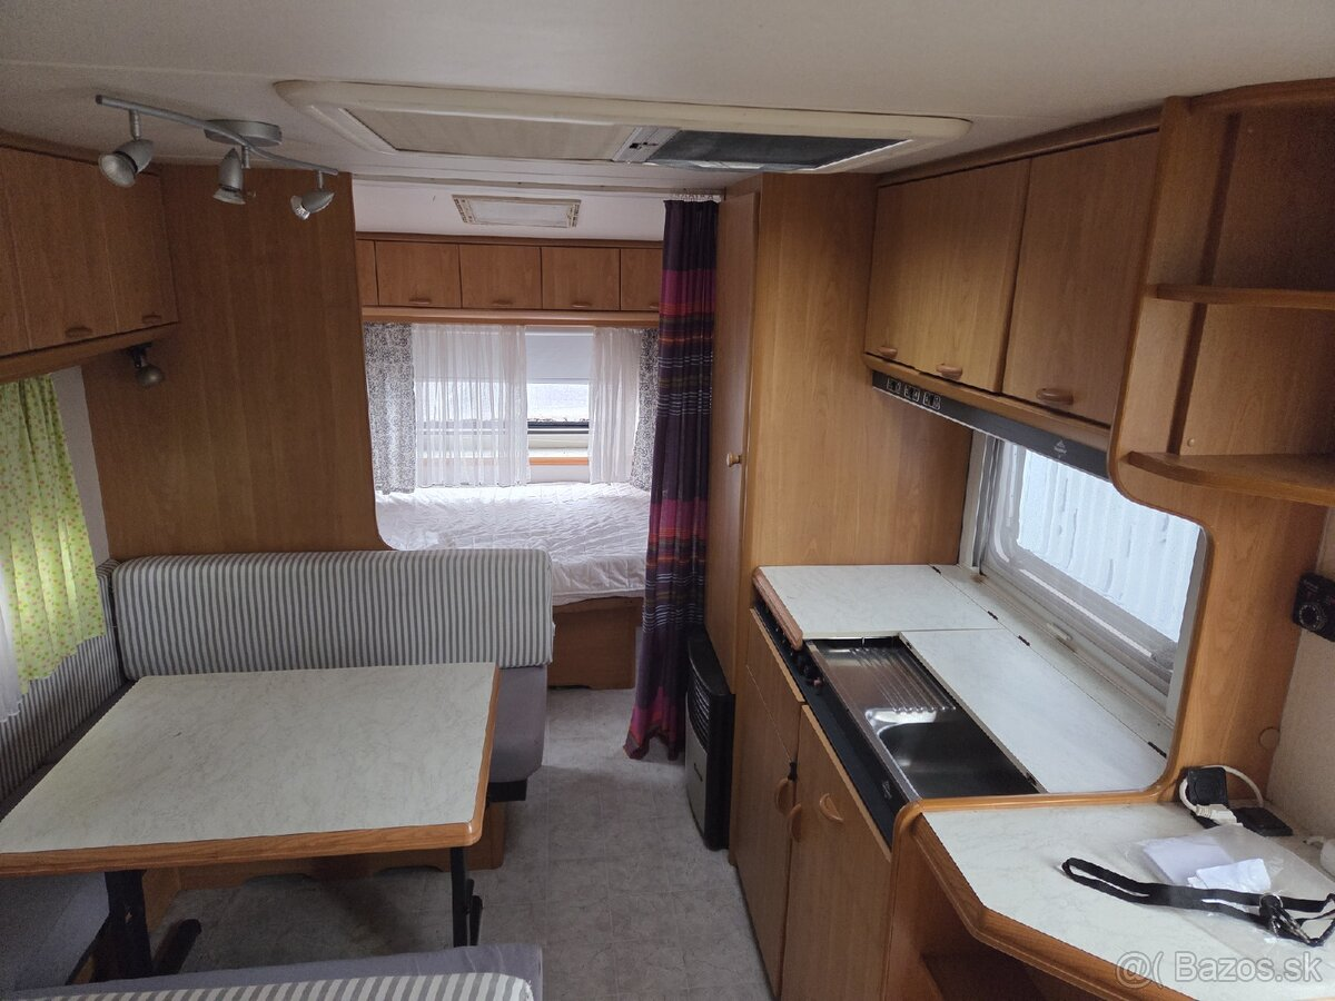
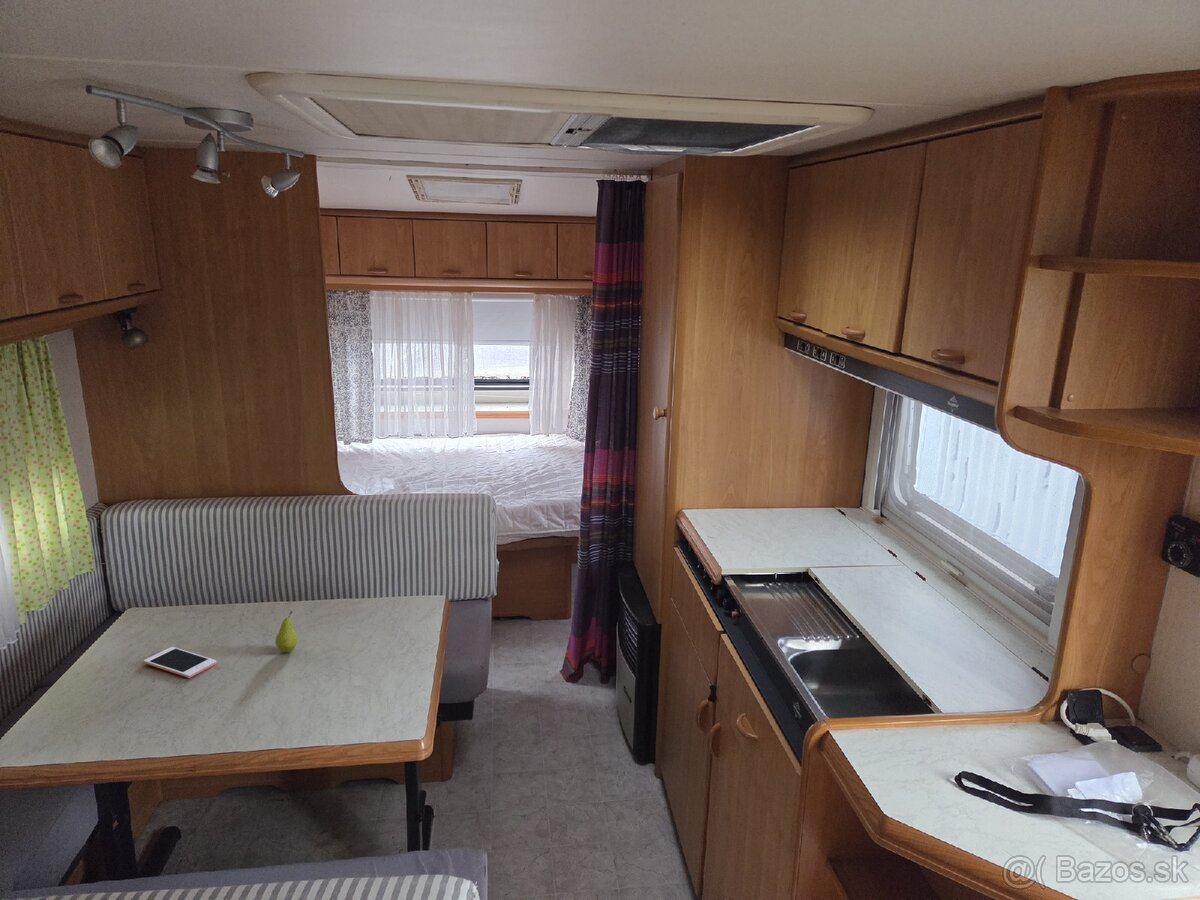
+ fruit (285, 631)
+ cell phone (180, 661)
